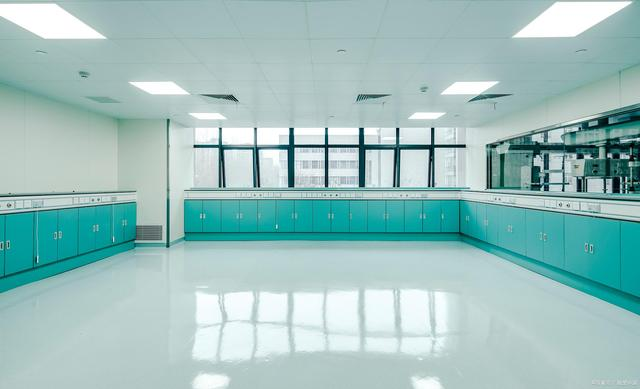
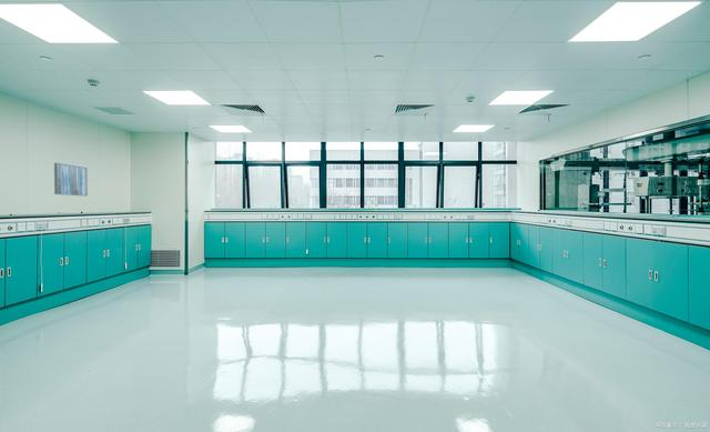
+ wall art (71, 180)
